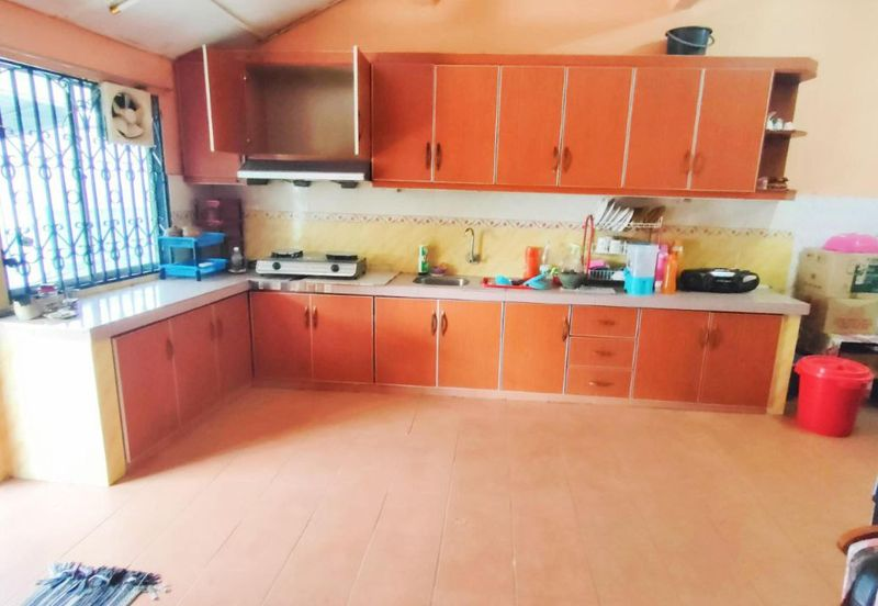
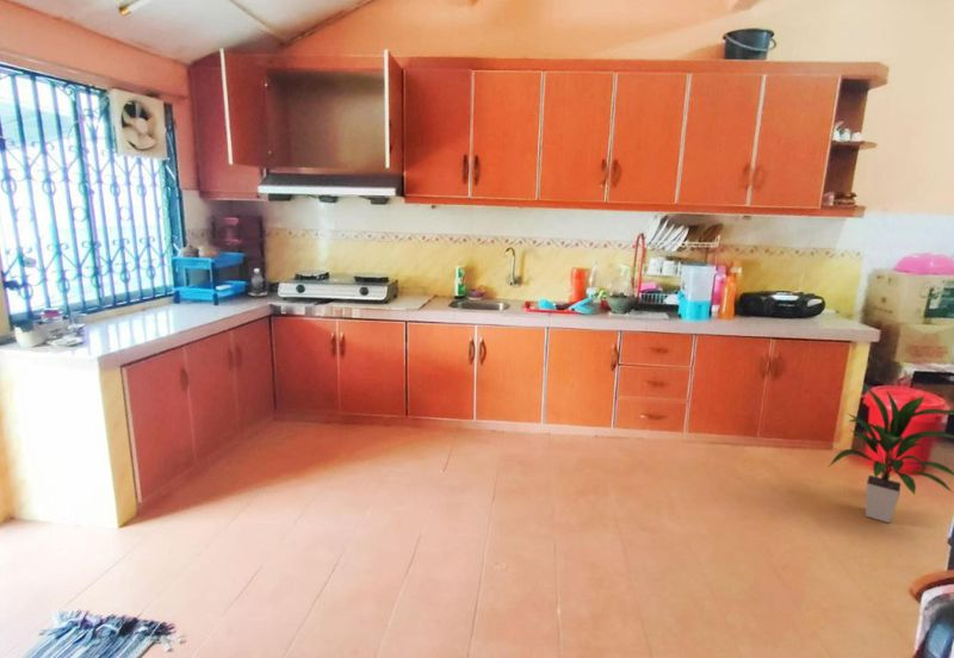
+ indoor plant (892, 453)
